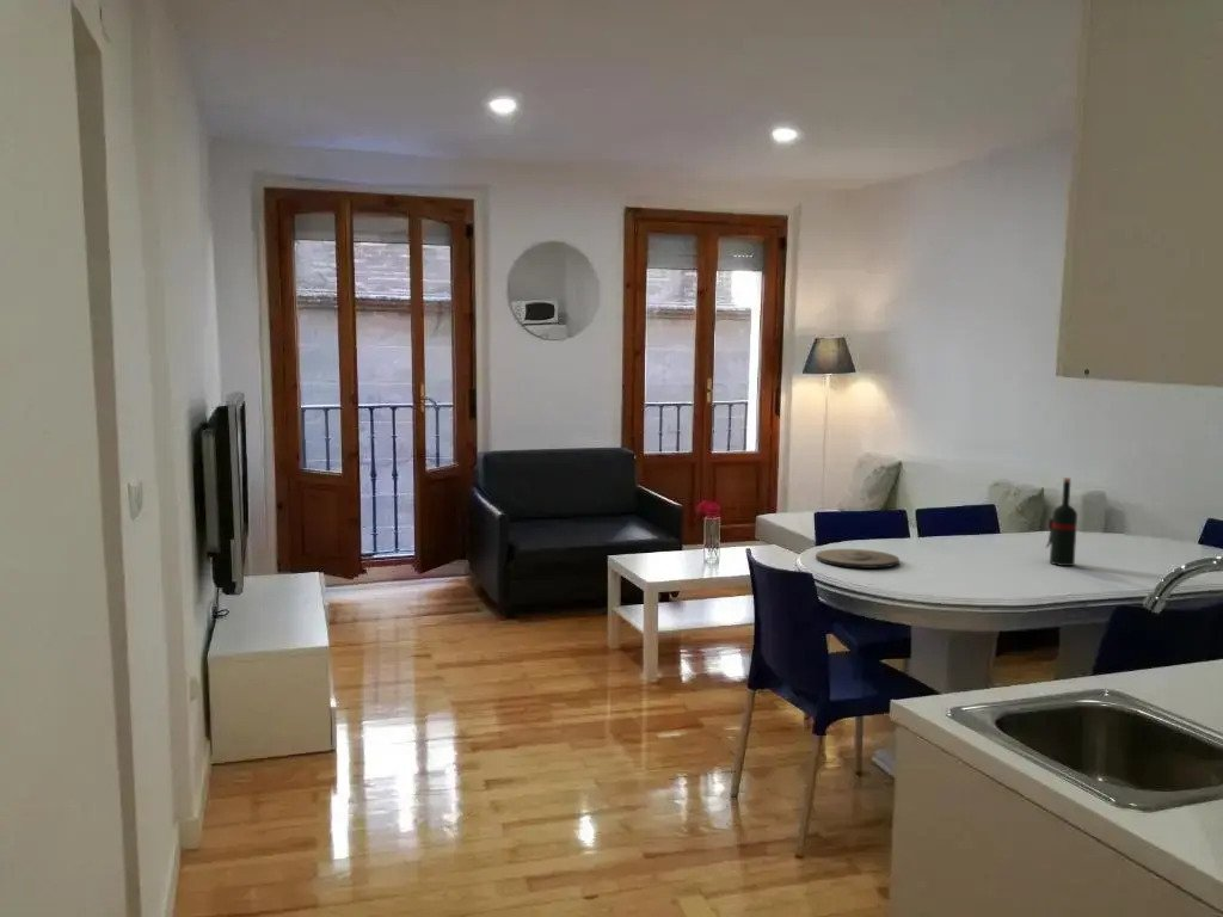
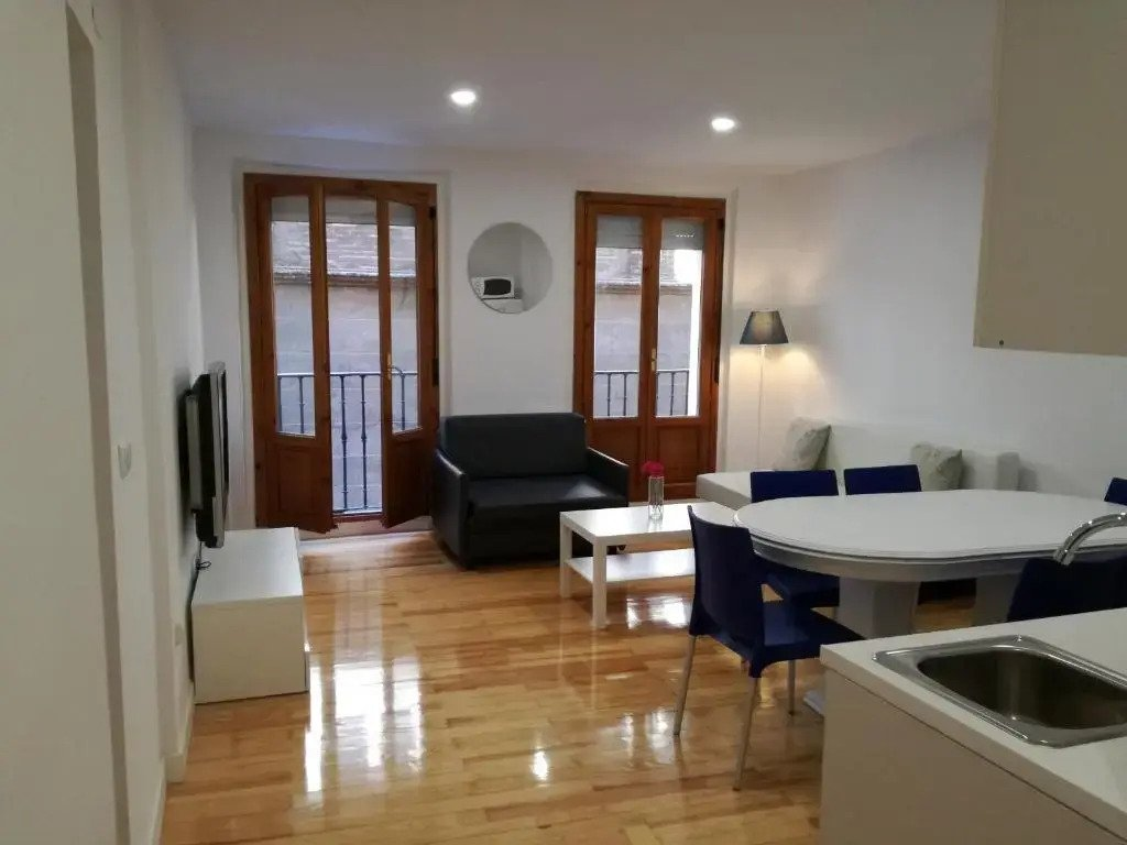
- plate (856, 555)
- wine bottle (1061, 521)
